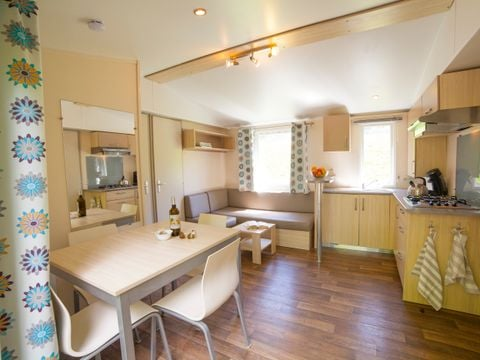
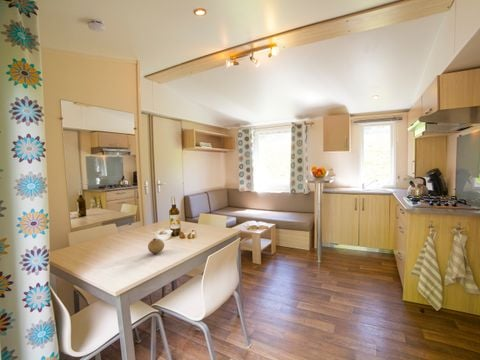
+ fruit (156, 245)
